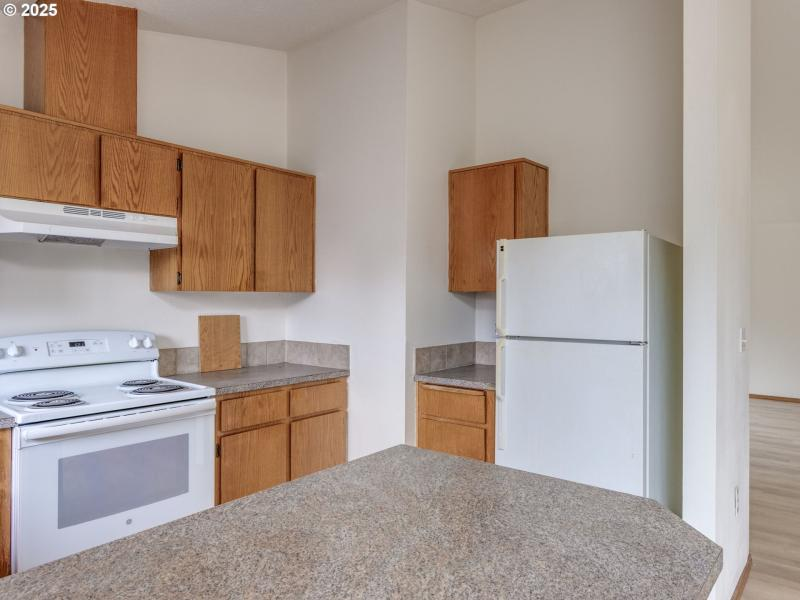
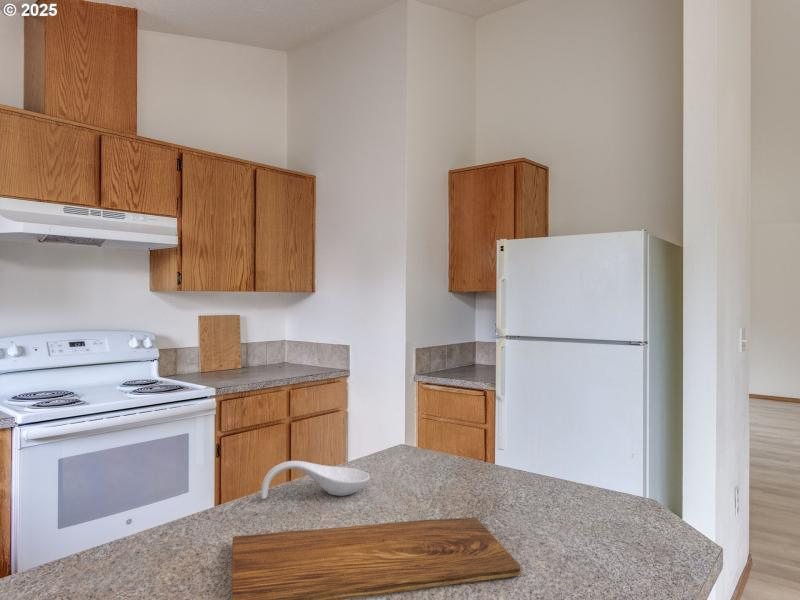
+ cutting board (371, 555)
+ spoon rest (316, 477)
